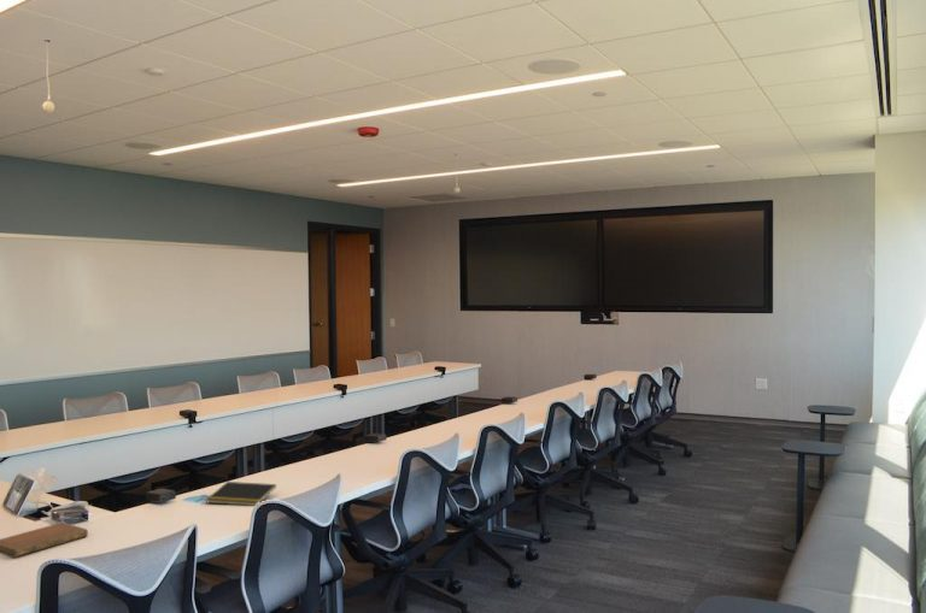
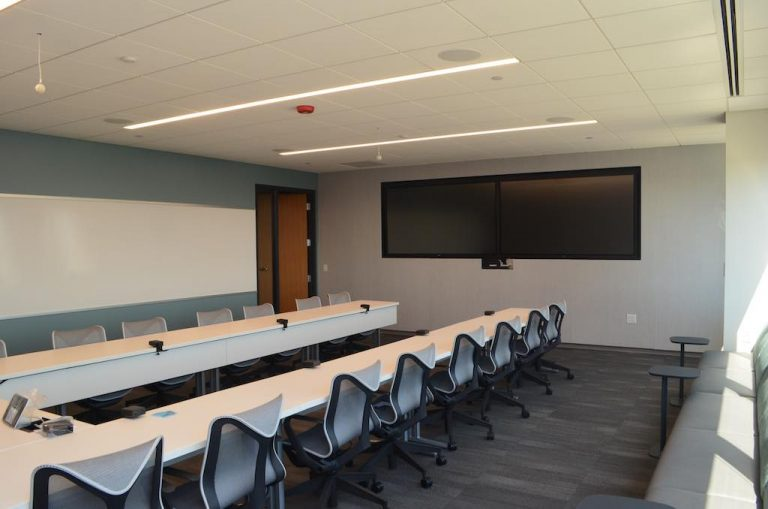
- notebook (40, 538)
- notepad (241, 493)
